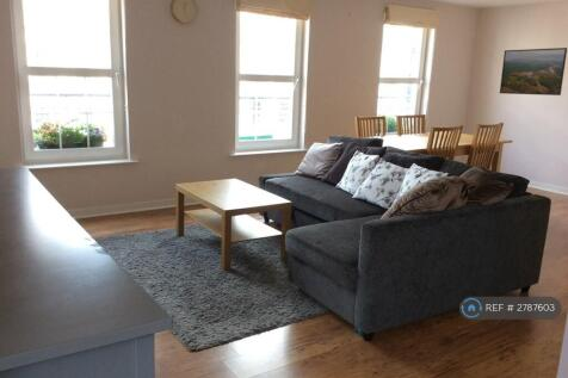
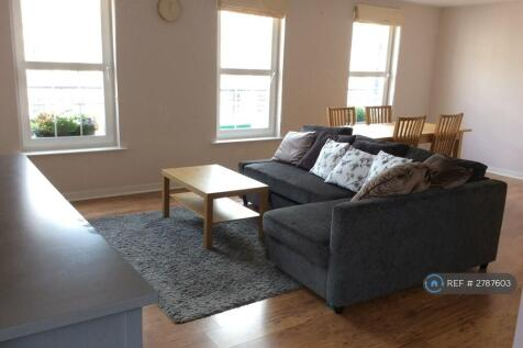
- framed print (531, 72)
